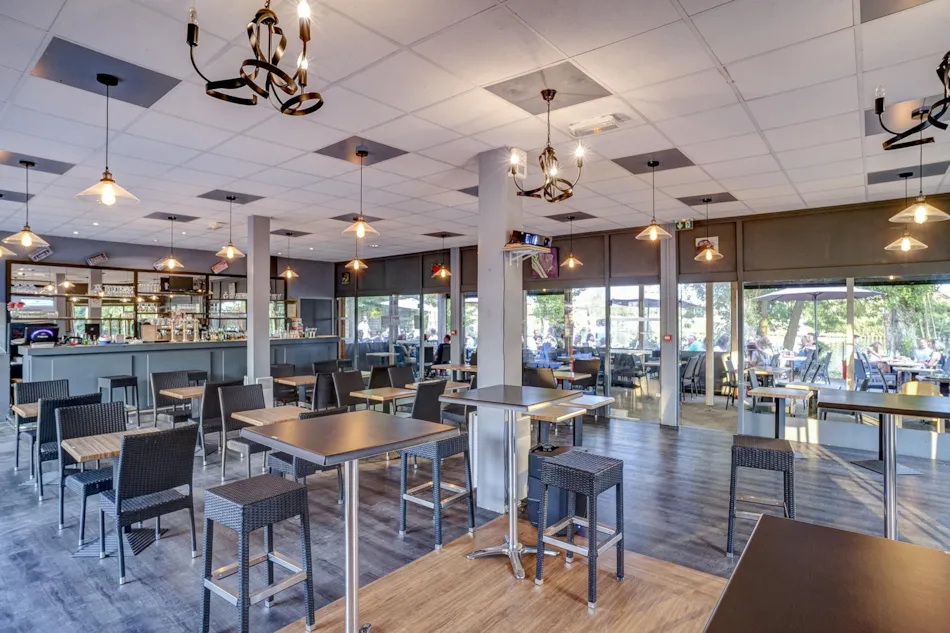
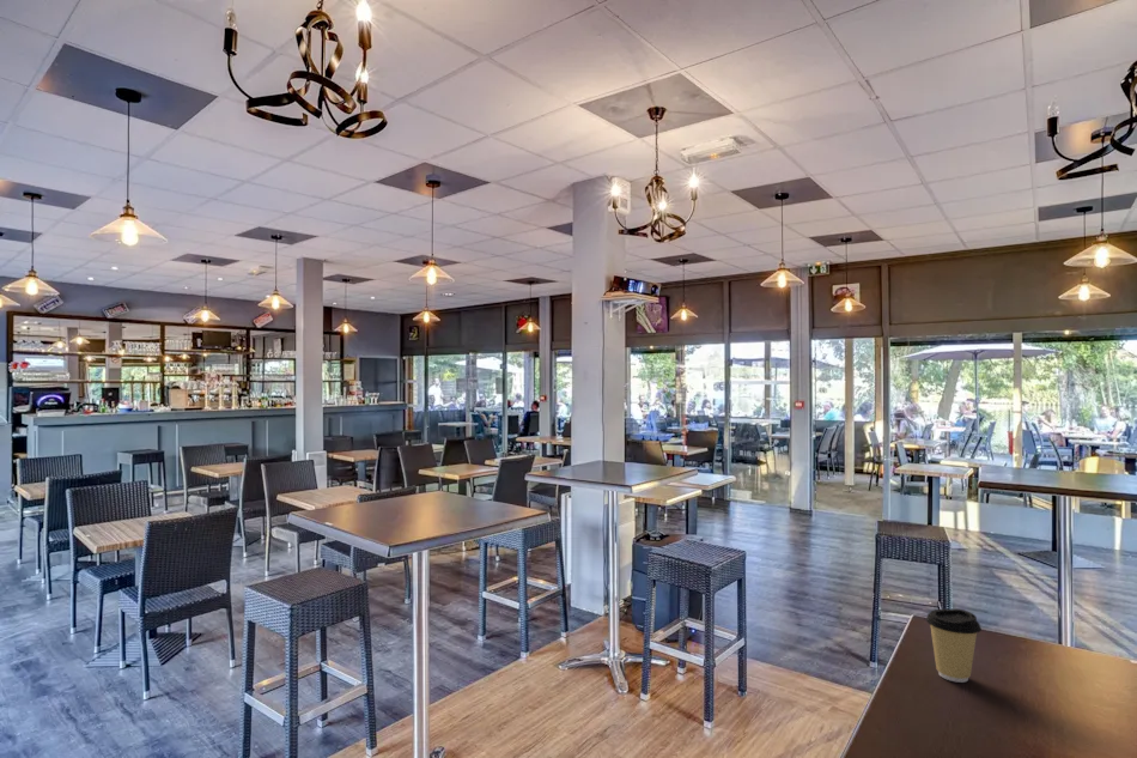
+ coffee cup (953, 644)
